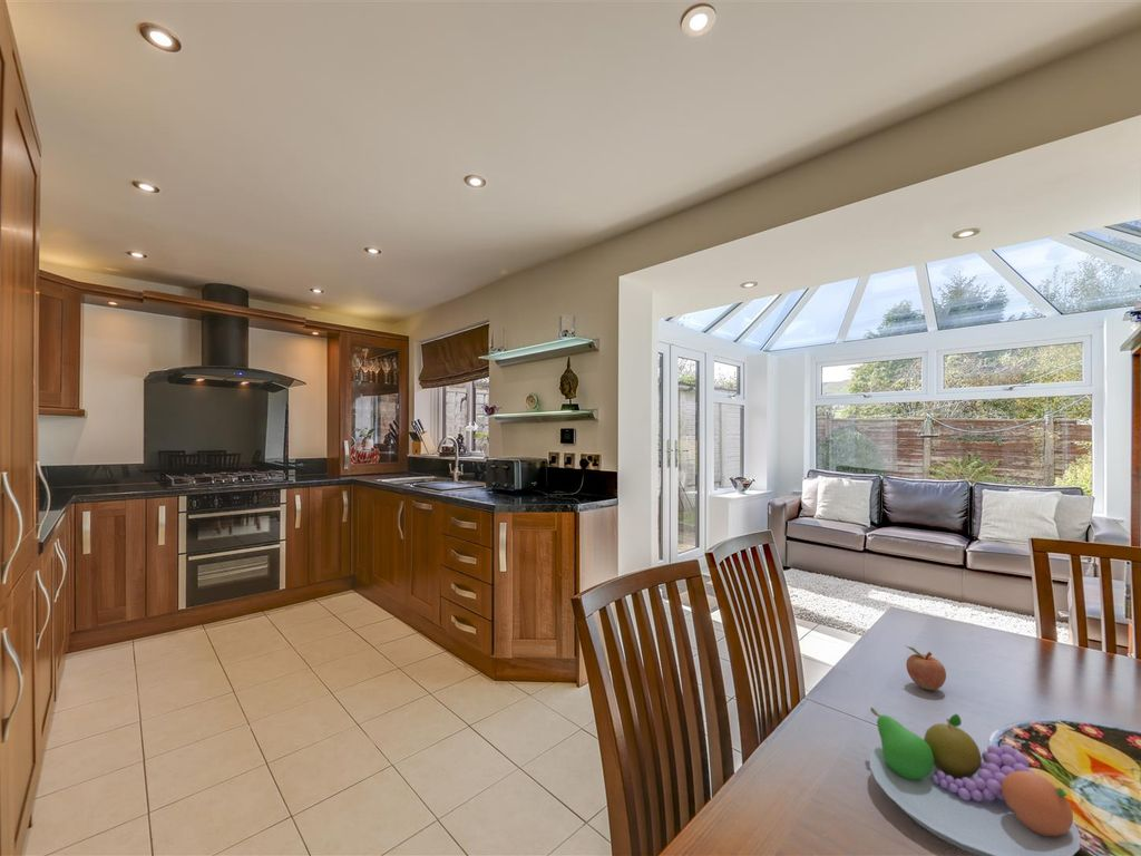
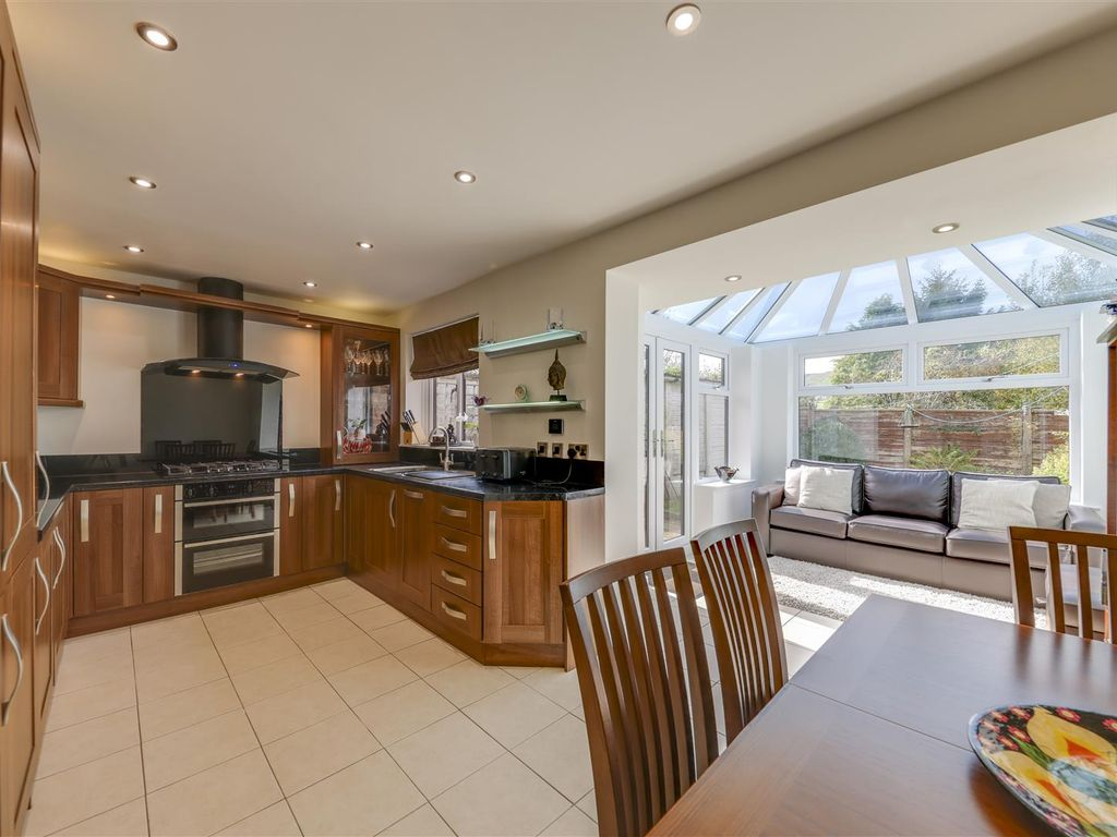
- fruit bowl (957, 770)
- fruit (925, 668)
